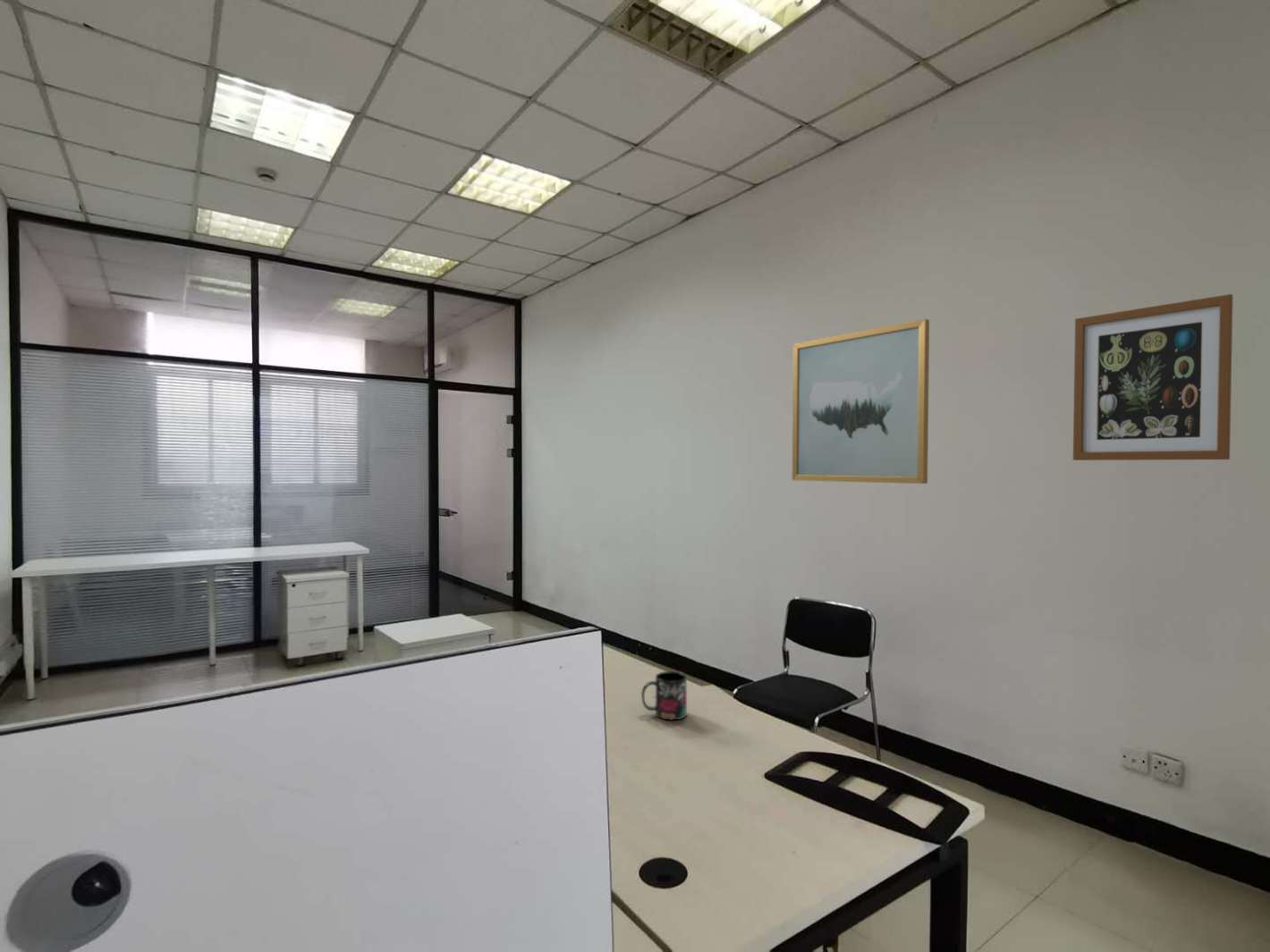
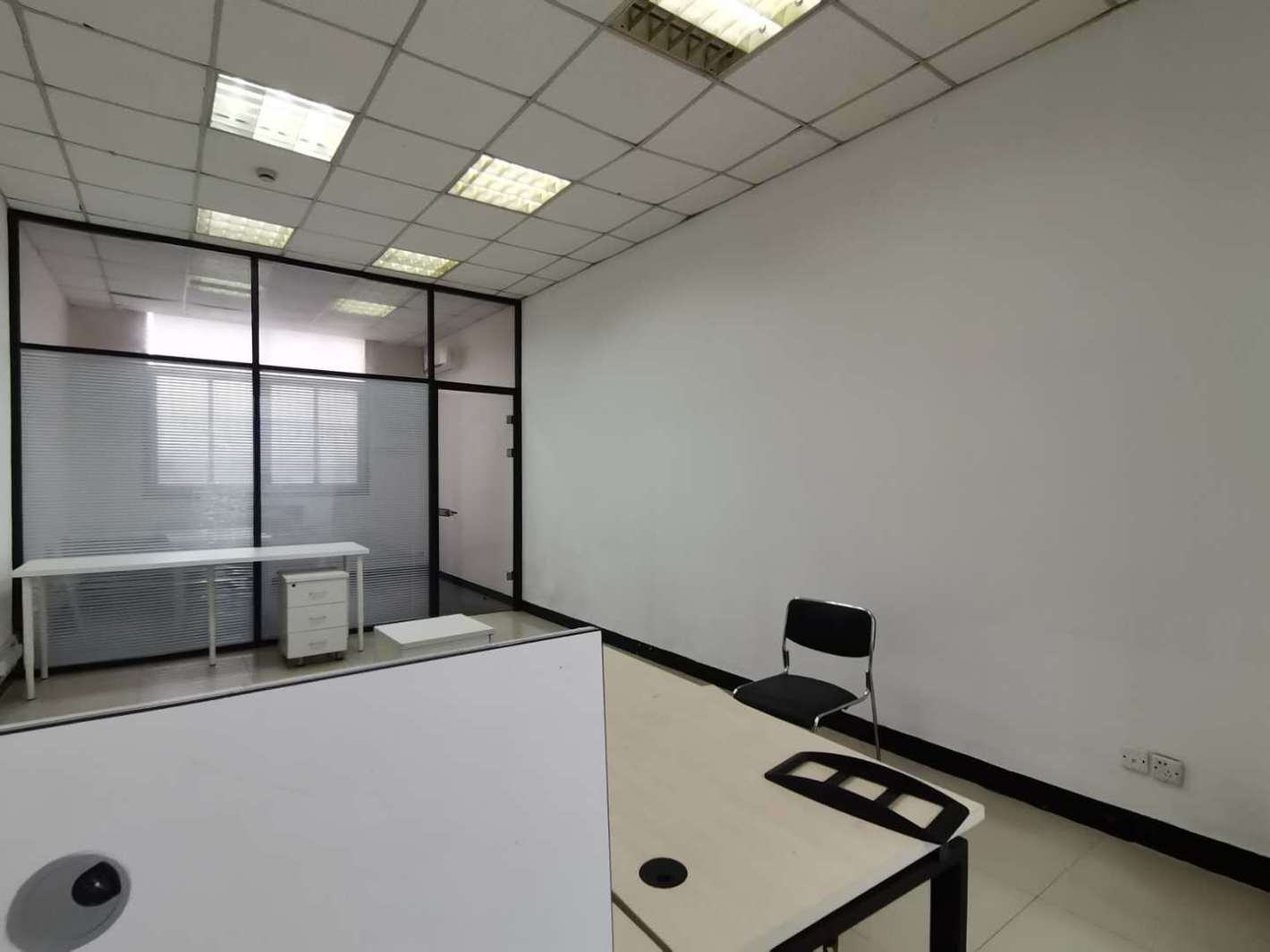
- mug (664, 695)
- wall art (1147, 383)
- wall art (854, 408)
